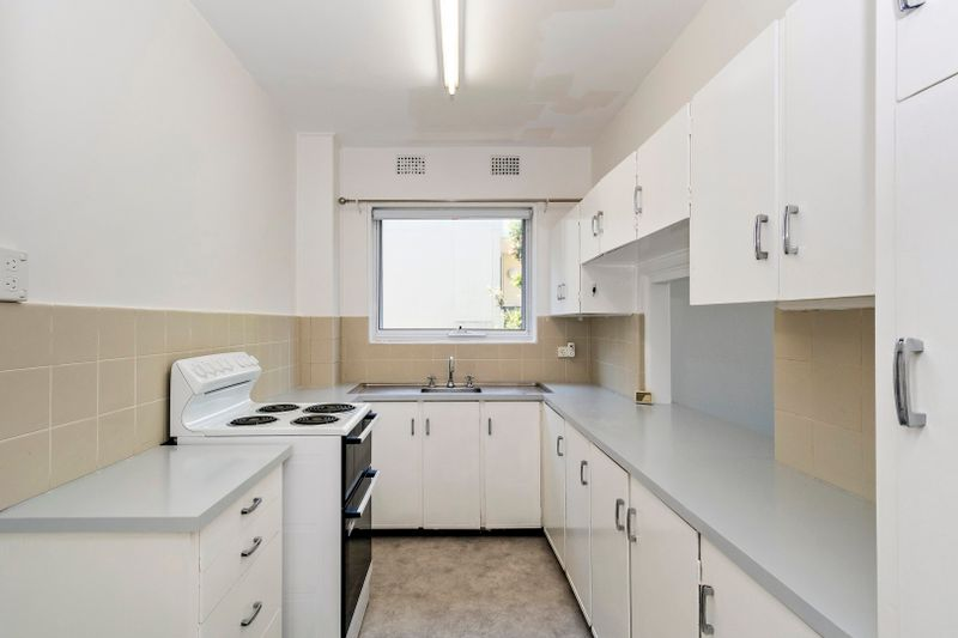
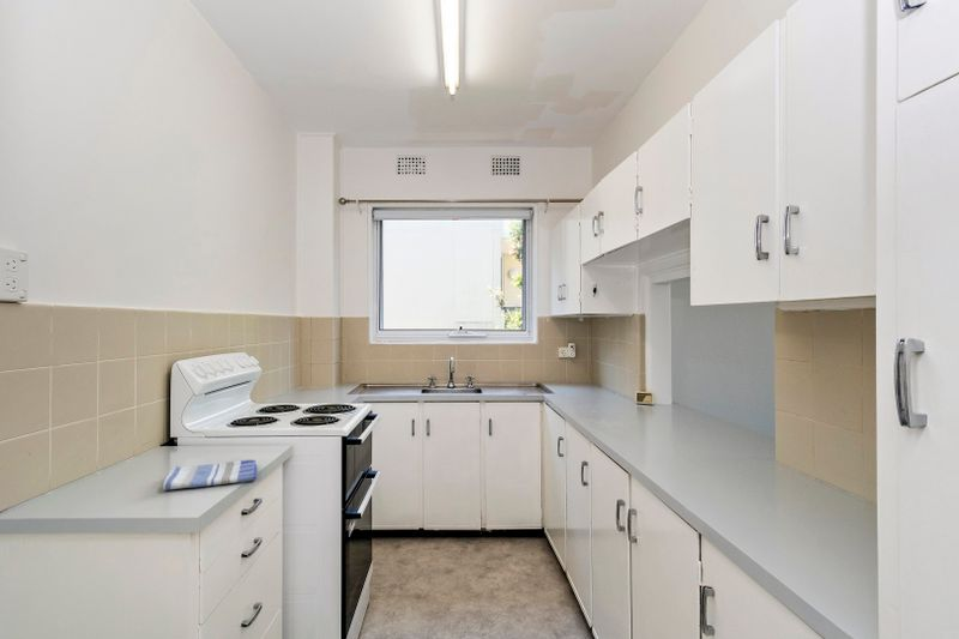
+ dish towel (212, 474)
